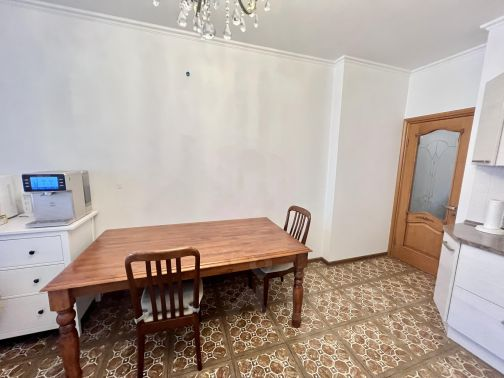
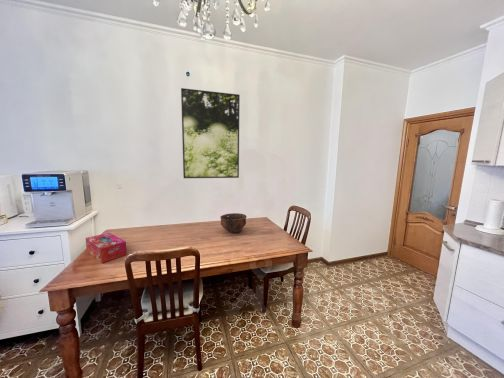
+ tissue box (105, 246)
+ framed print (211, 136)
+ bowl (233, 223)
